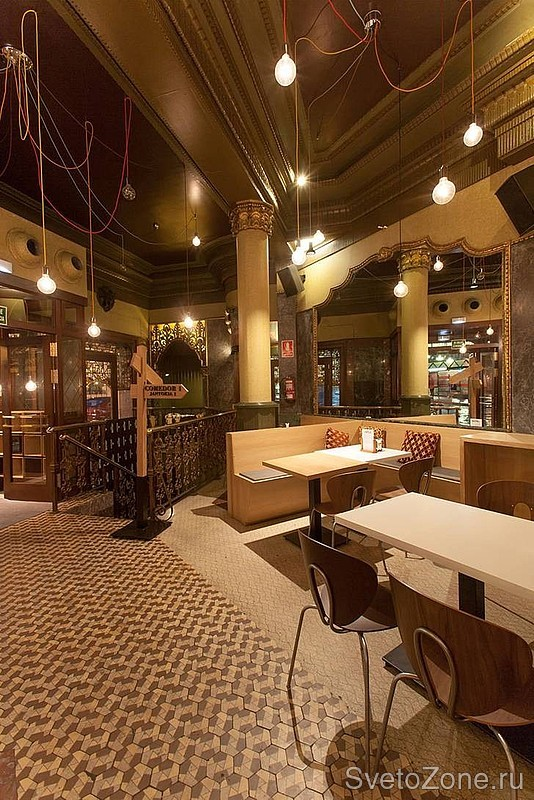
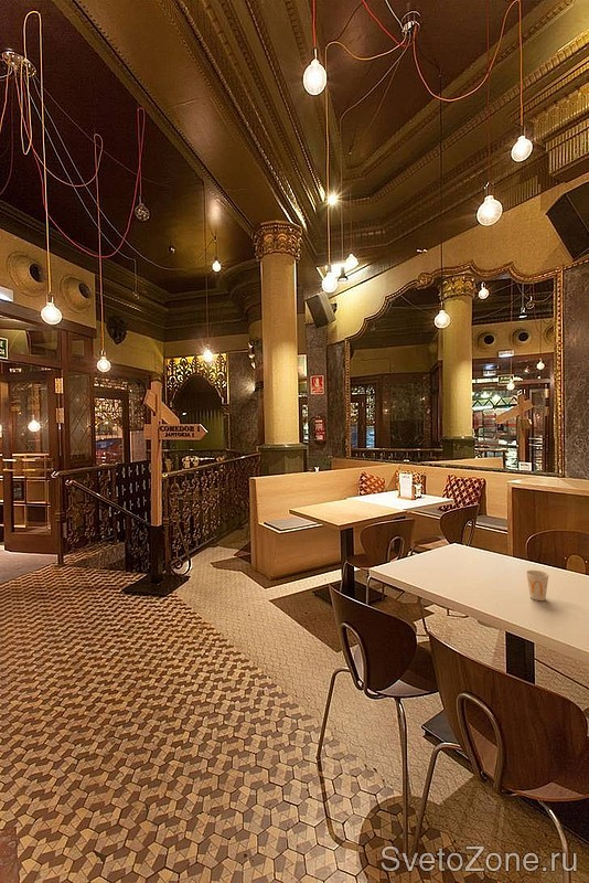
+ cup (537, 585)
